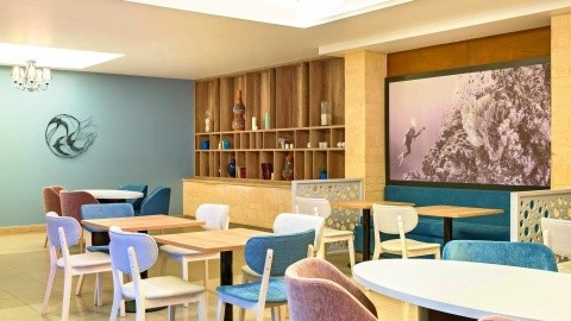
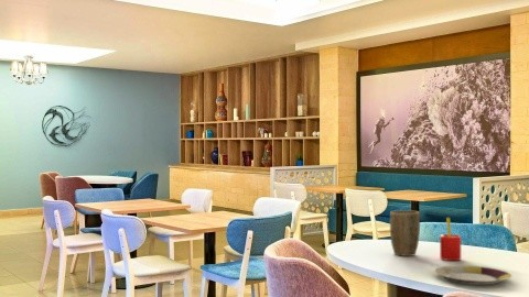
+ plant pot (404, 232)
+ plate (472, 275)
+ straw (450, 238)
